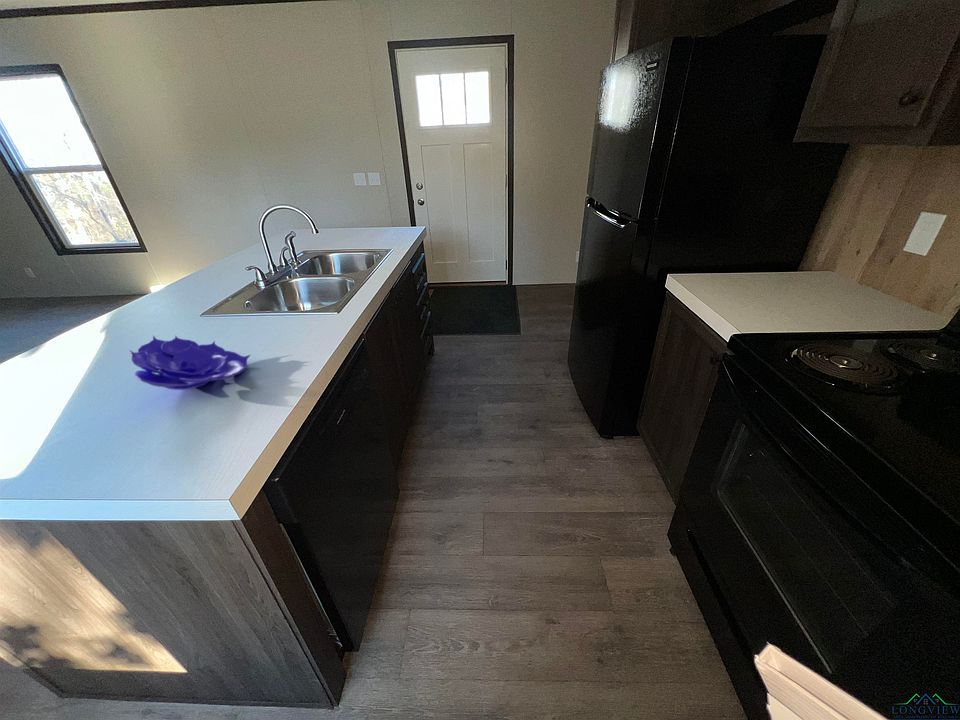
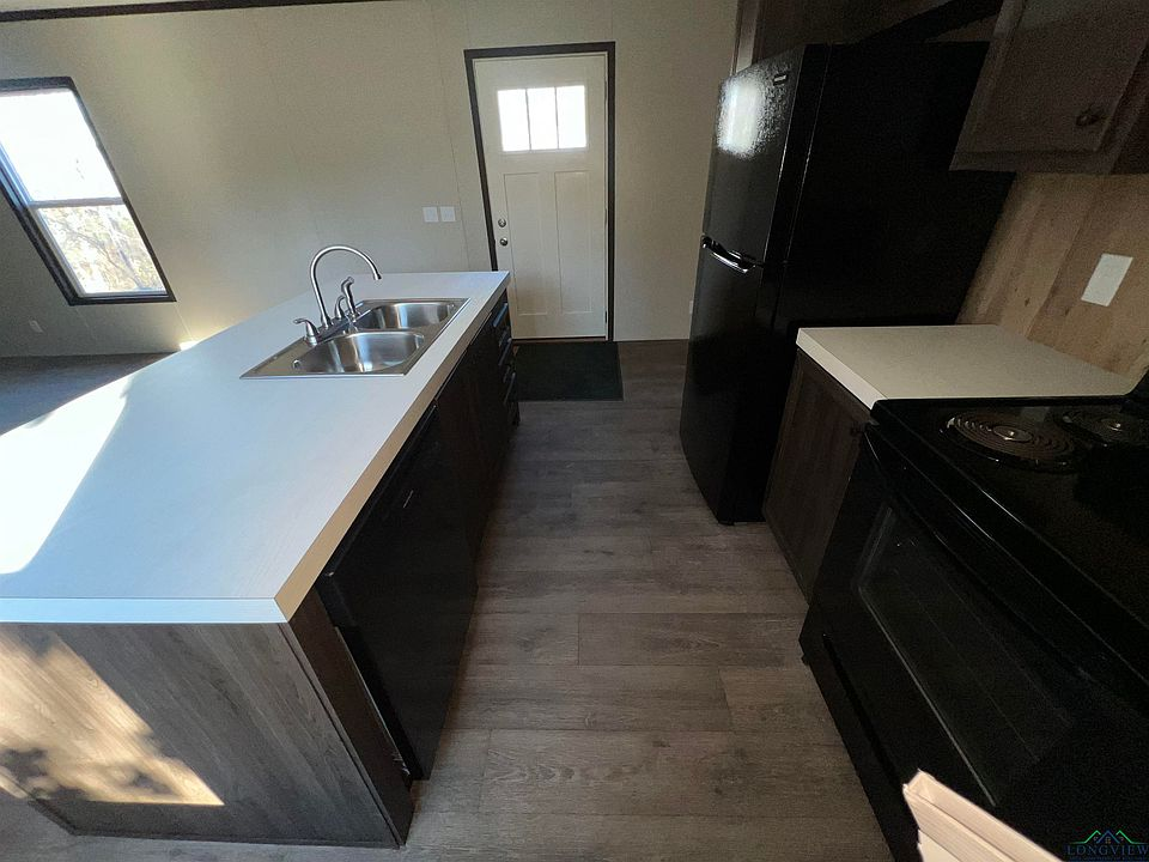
- decorative bowl (190, 361)
